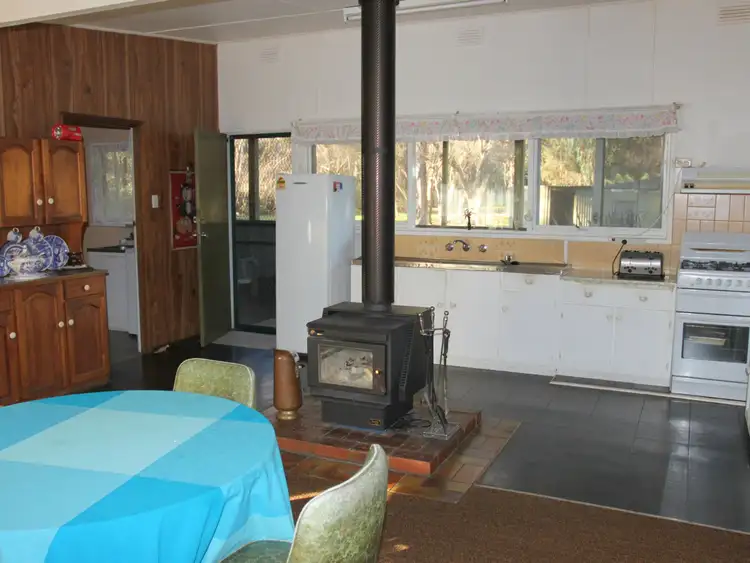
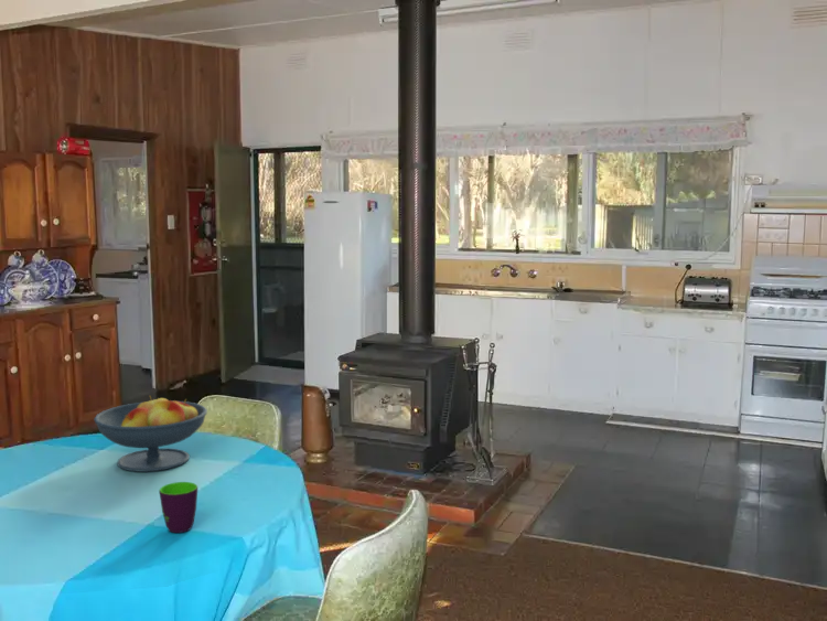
+ fruit bowl (152, 428)
+ mug (178, 505)
